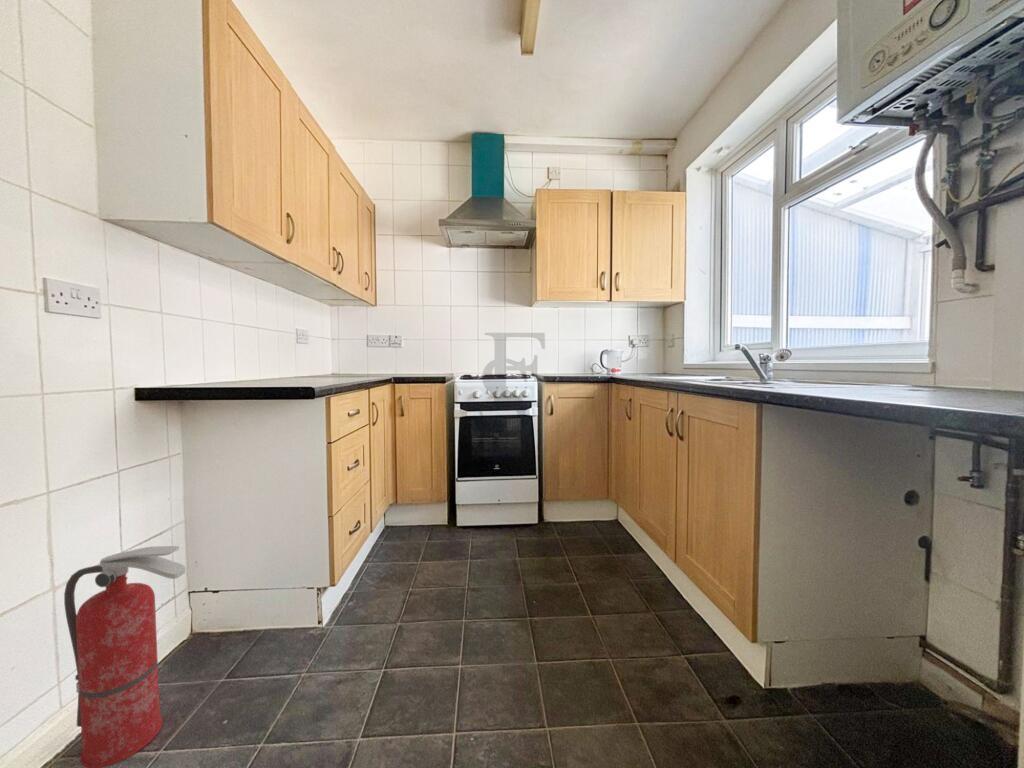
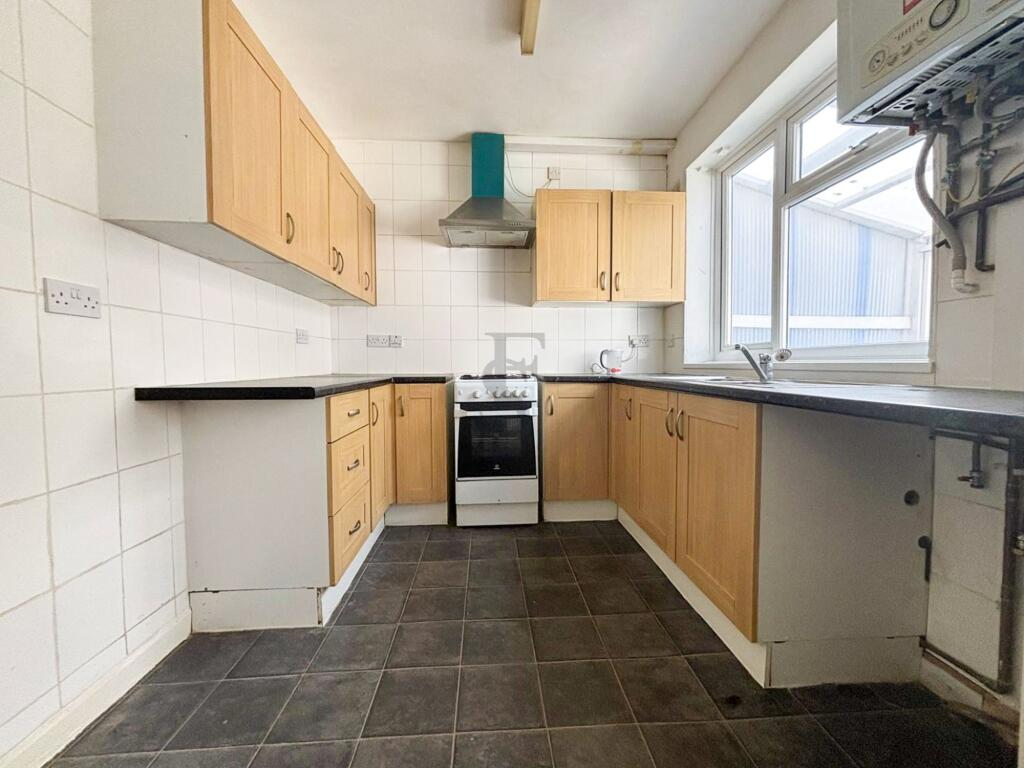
- fire extinguisher (128, 646)
